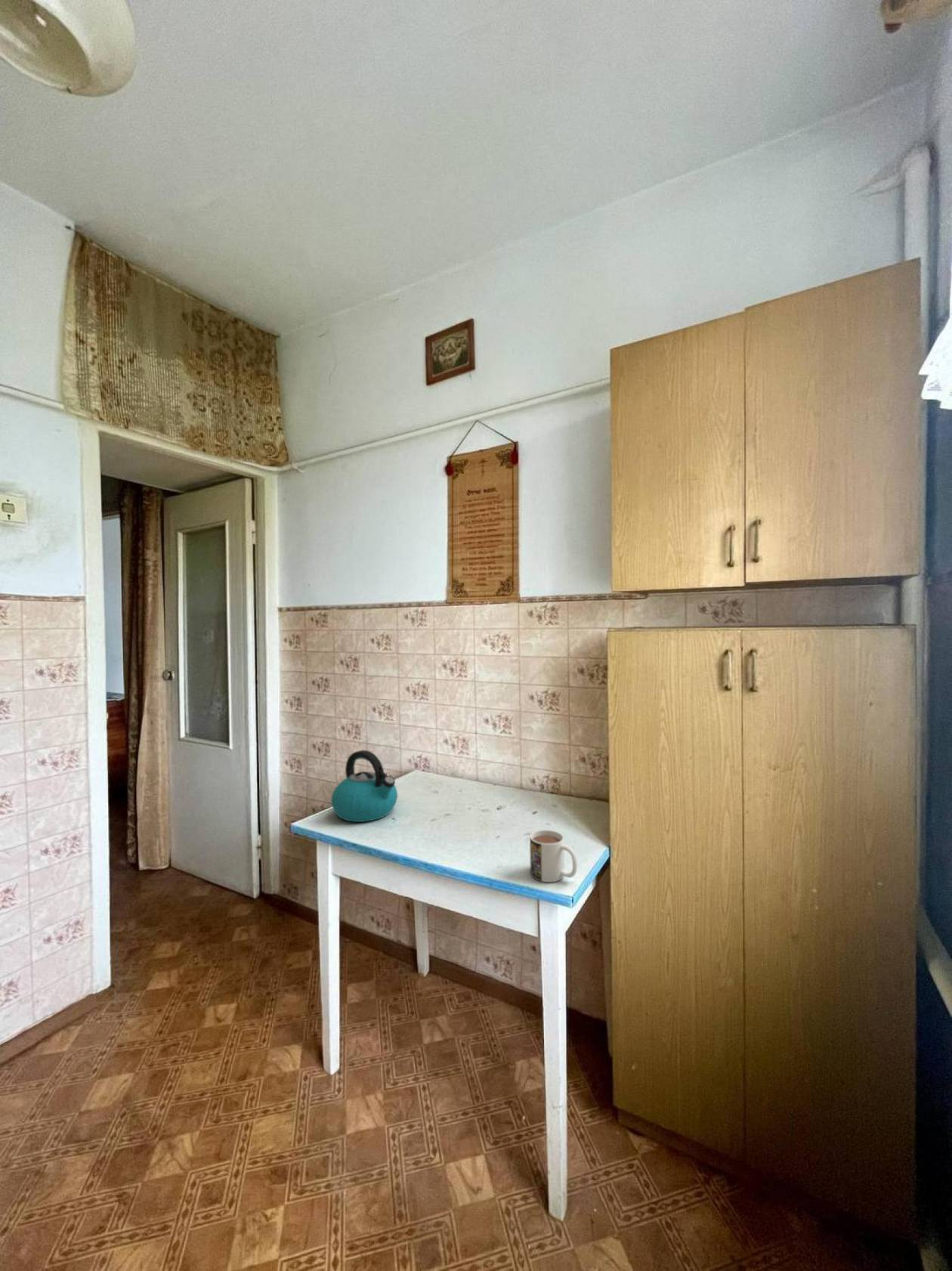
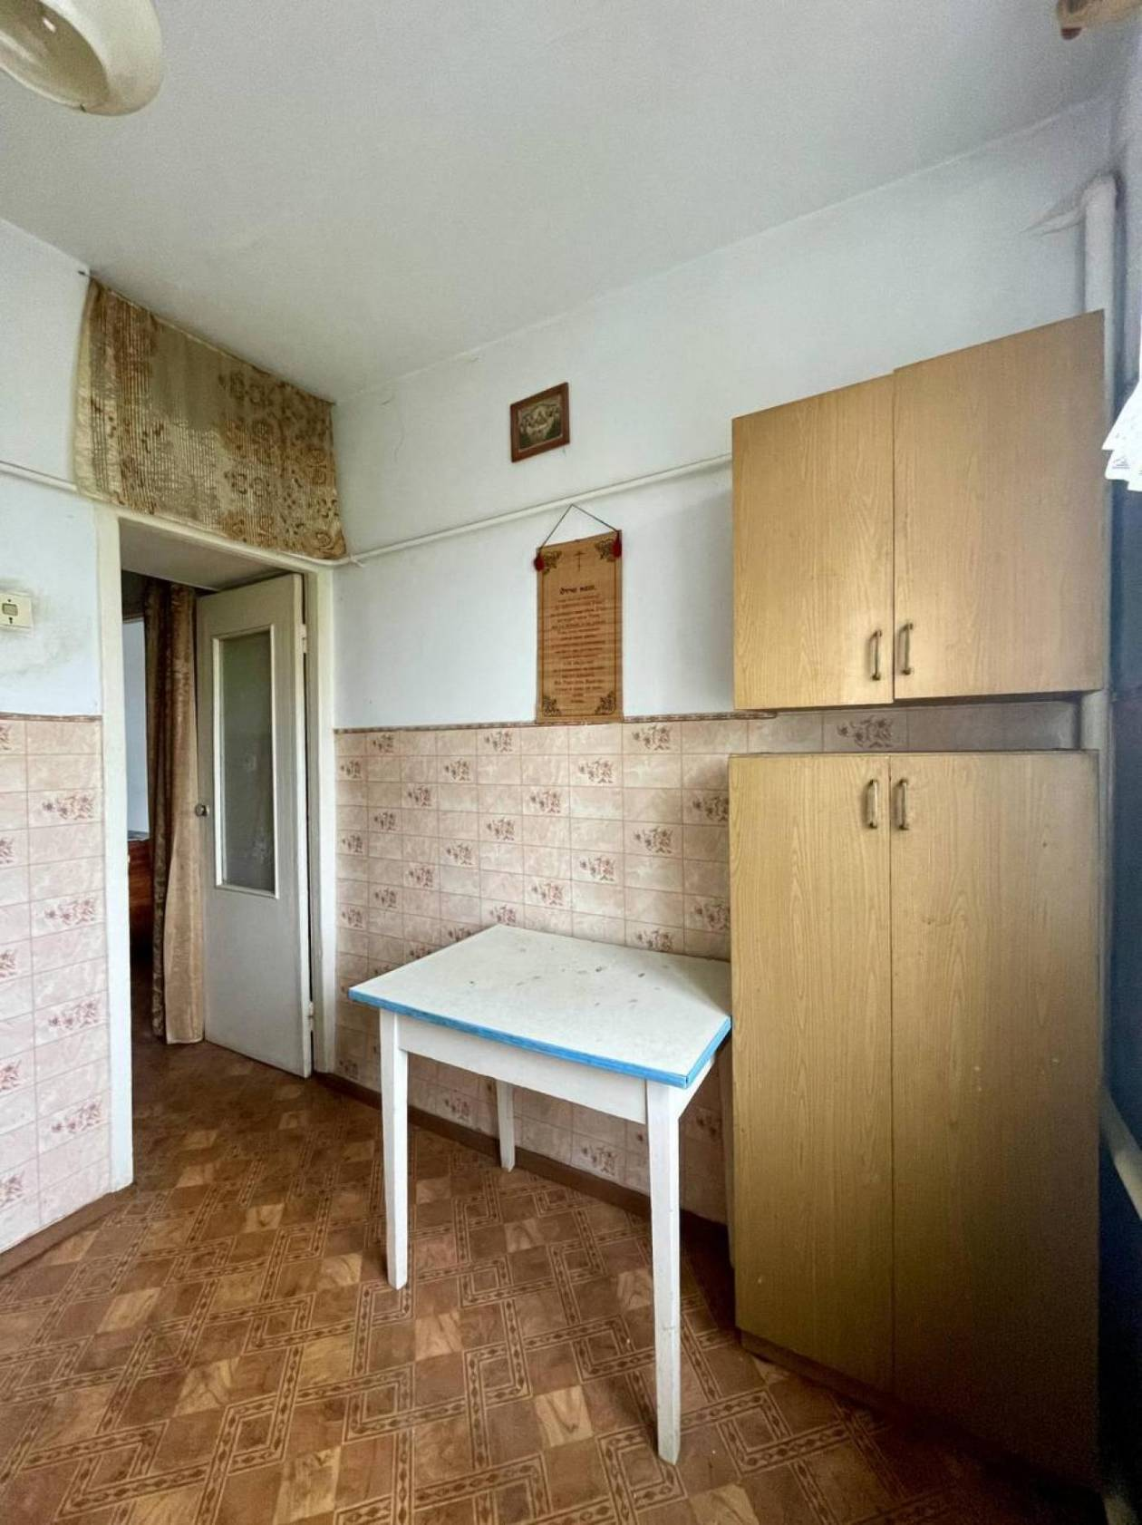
- mug (554, 857)
- kettle (367, 782)
